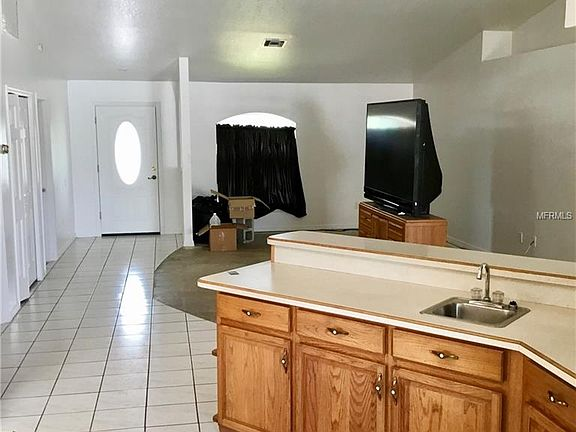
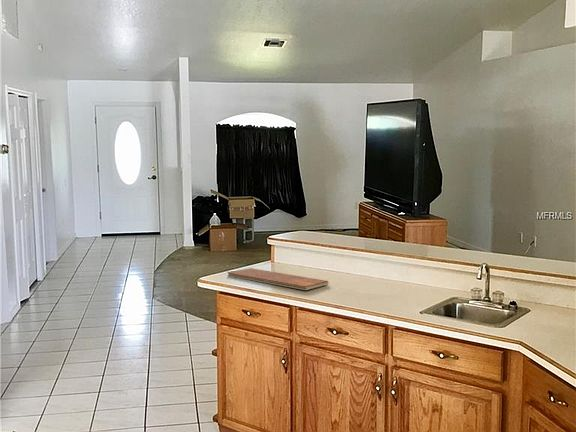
+ chopping board (276, 278)
